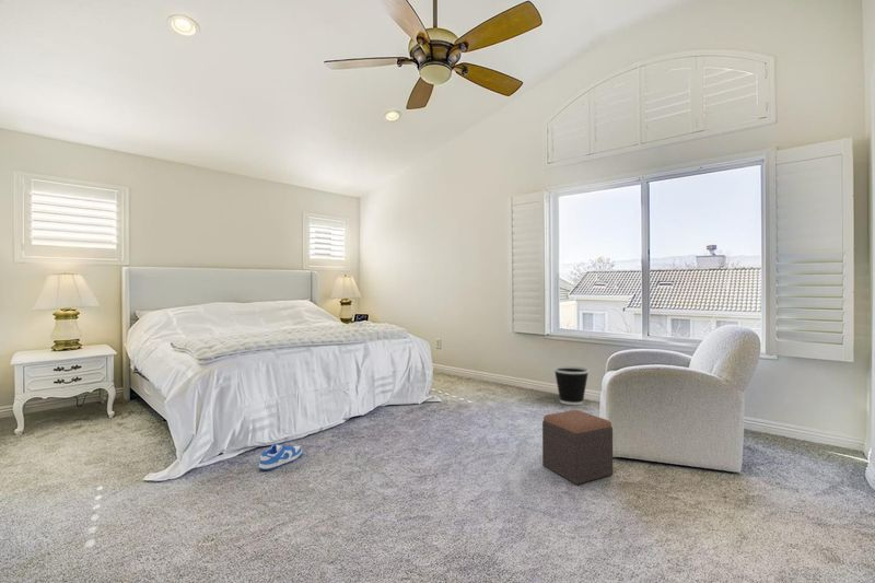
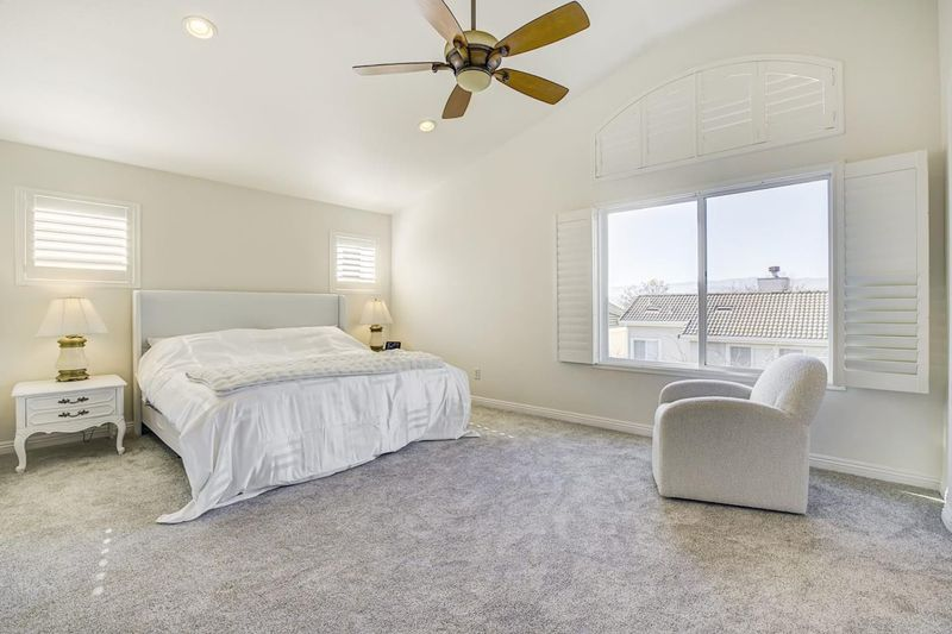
- shoe (281, 451)
- wastebasket (571, 385)
- footstool (576, 443)
